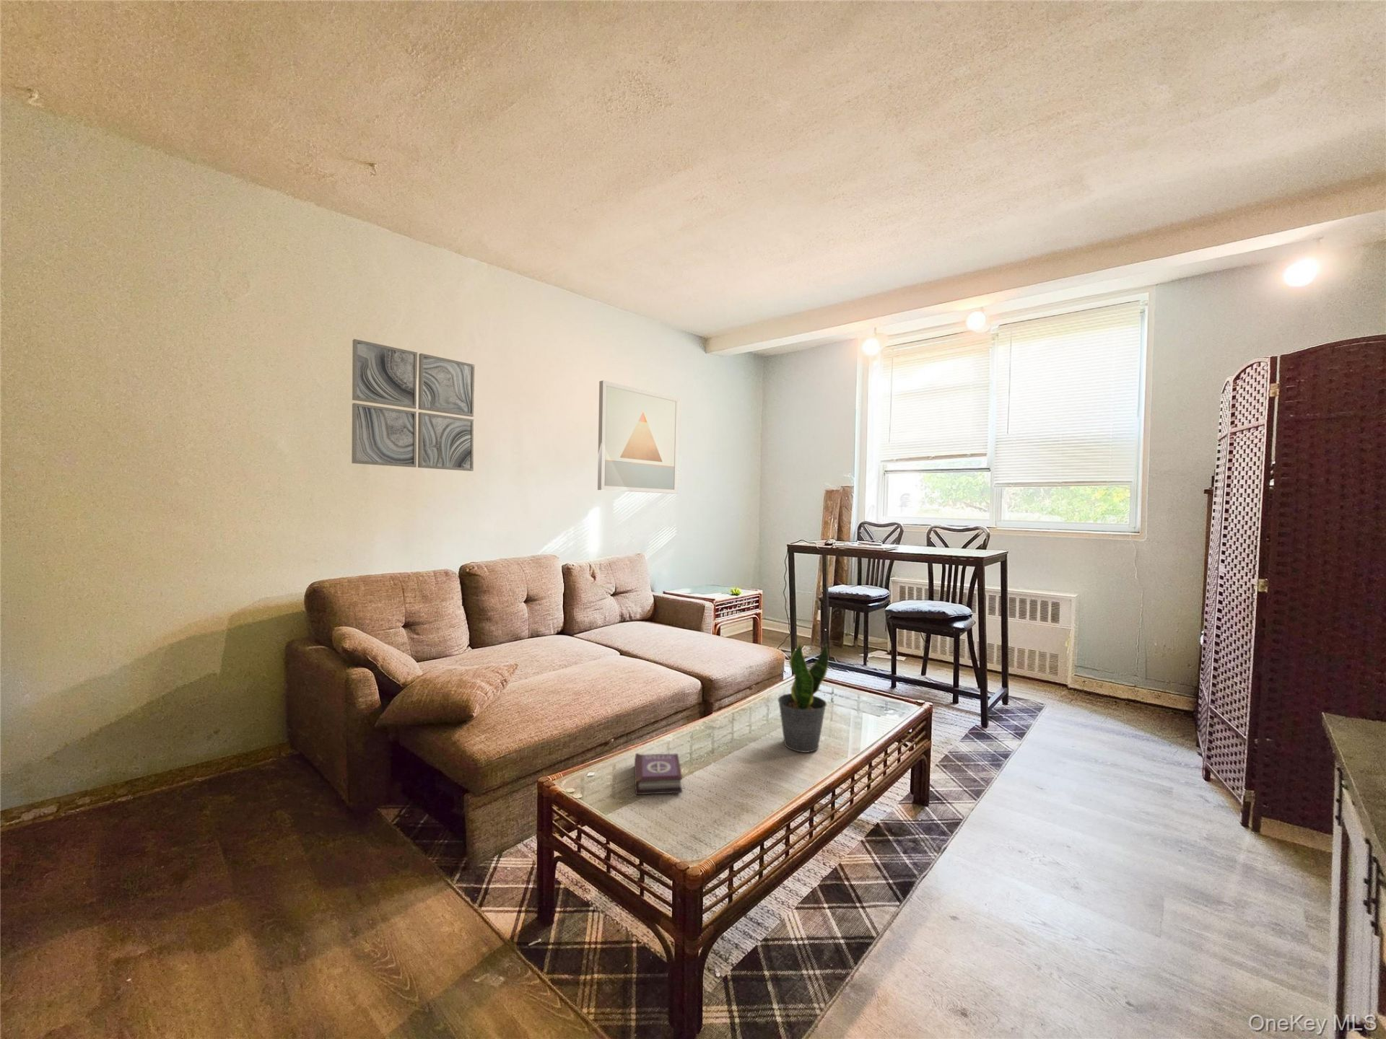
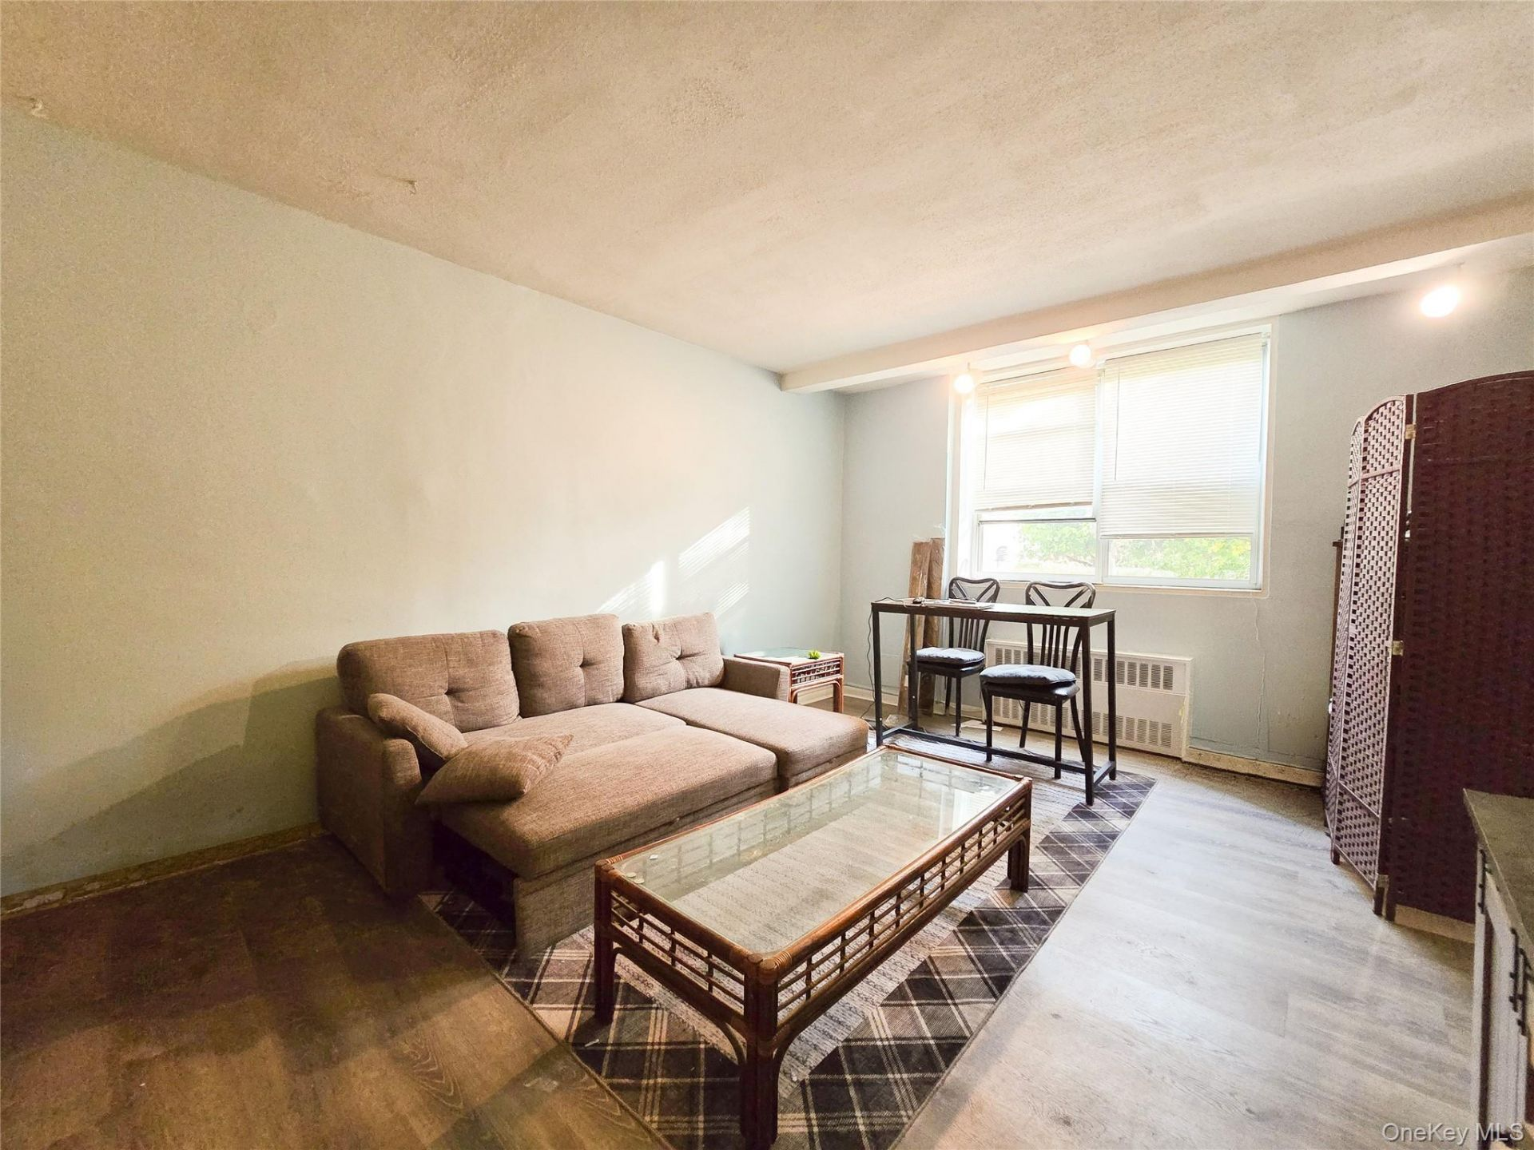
- potted plant (802, 691)
- wall art (641, 441)
- wall art (417, 411)
- book (657, 772)
